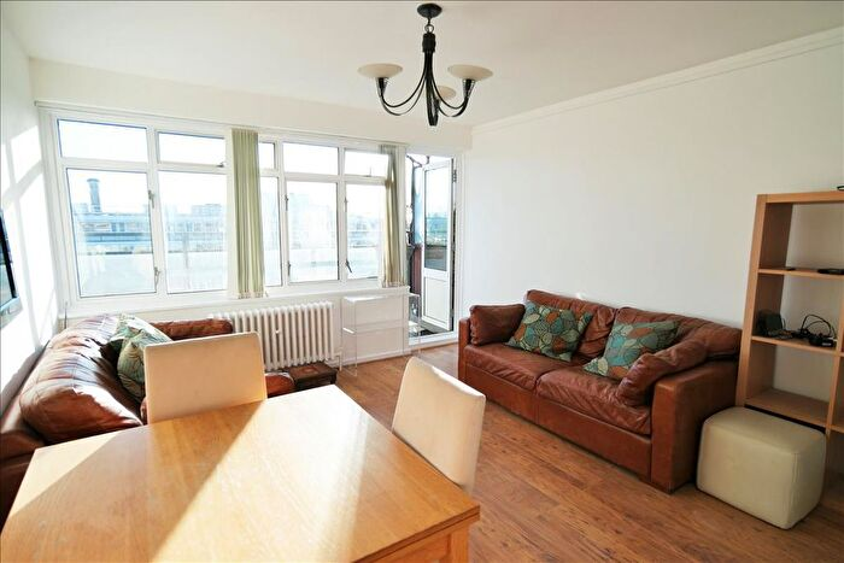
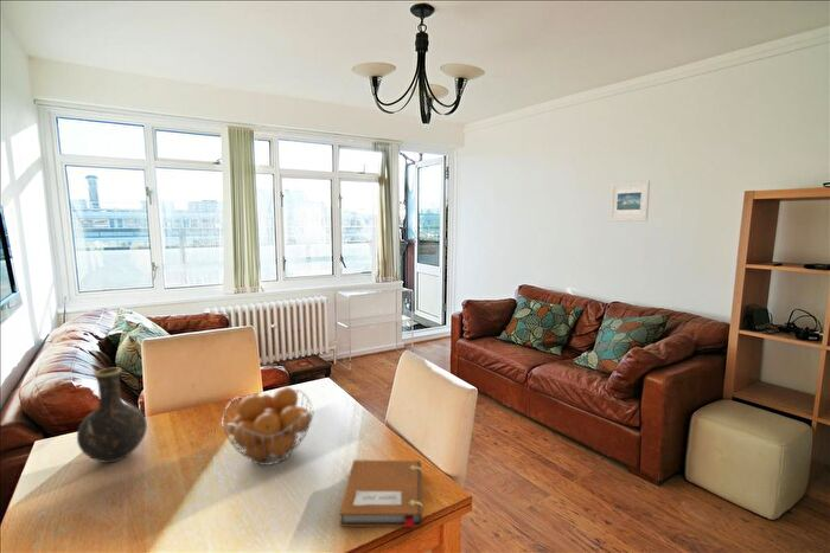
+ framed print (628, 201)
+ fruit basket (269, 424)
+ notebook (384, 491)
+ vase (111, 414)
